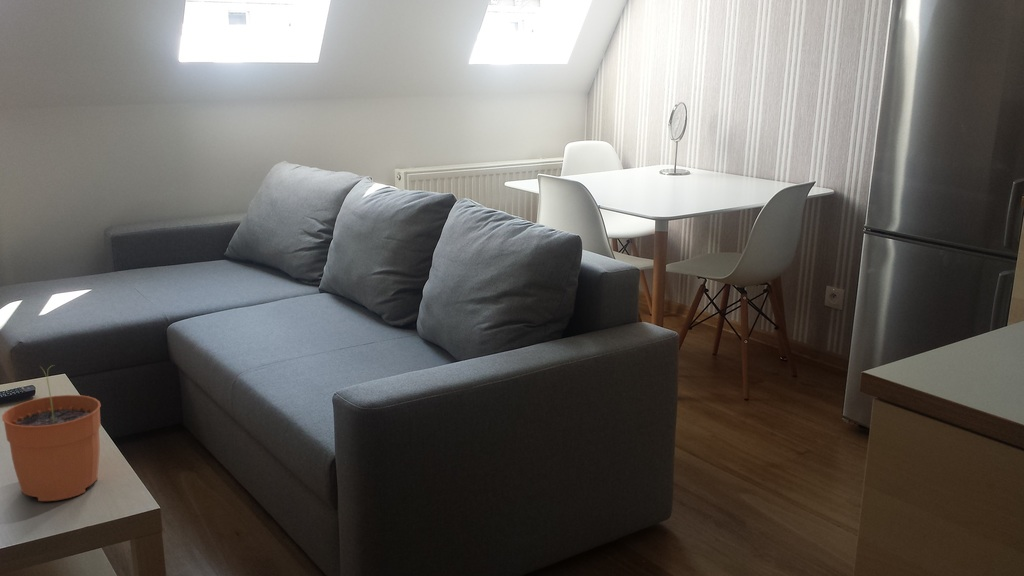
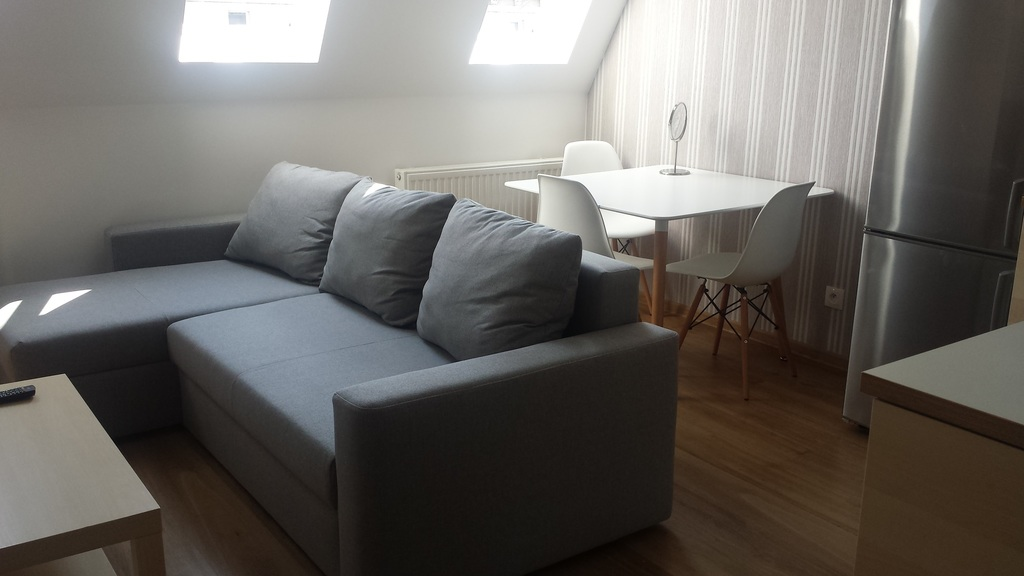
- plant pot (54, 428)
